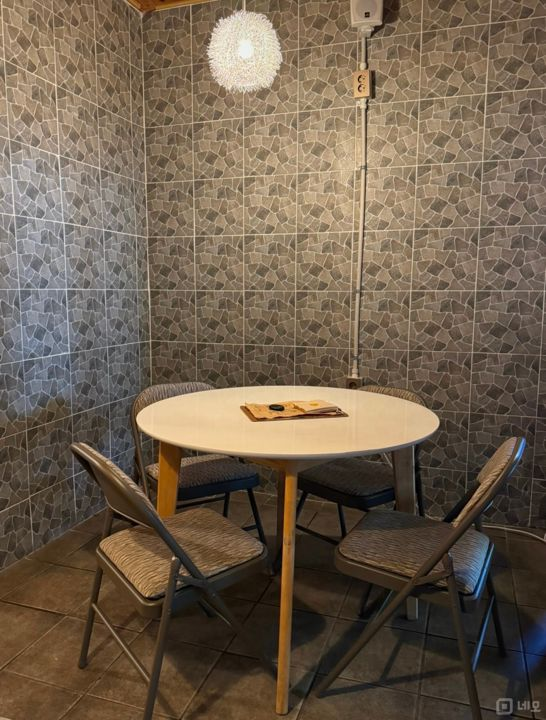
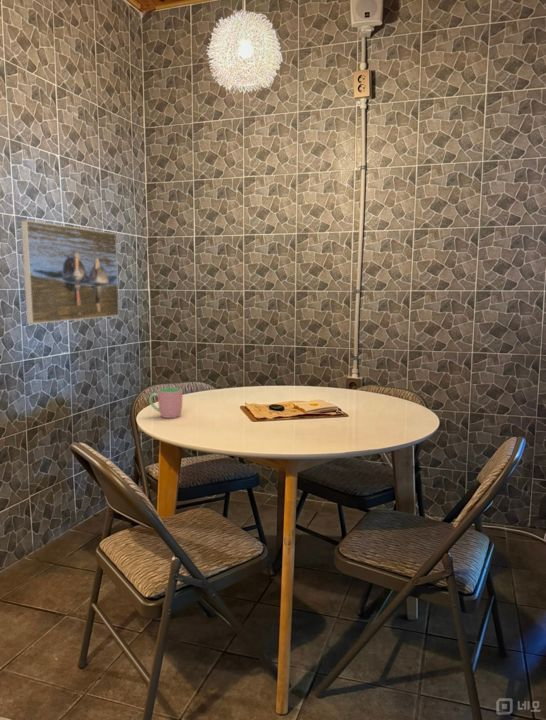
+ cup (166, 403)
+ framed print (76, 274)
